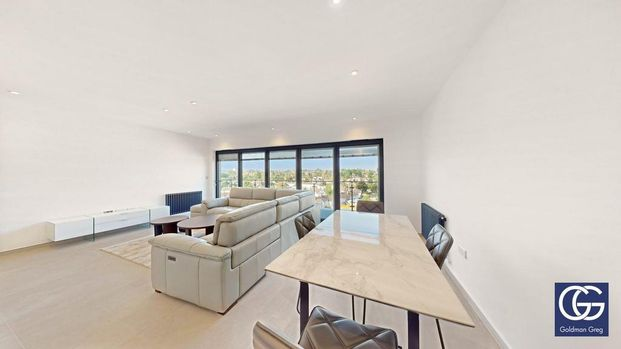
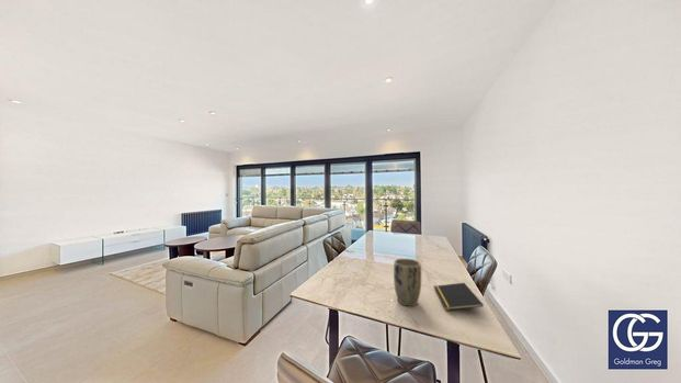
+ notepad (455, 295)
+ plant pot (407, 281)
